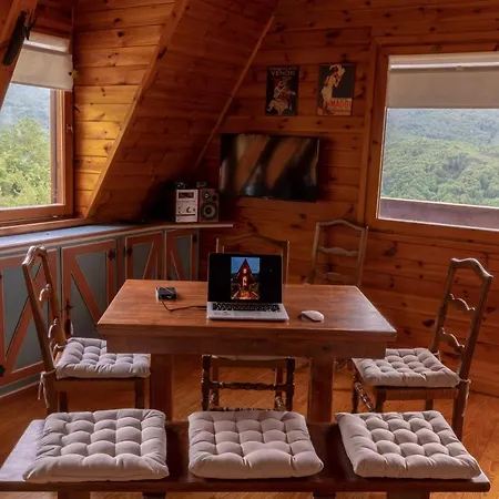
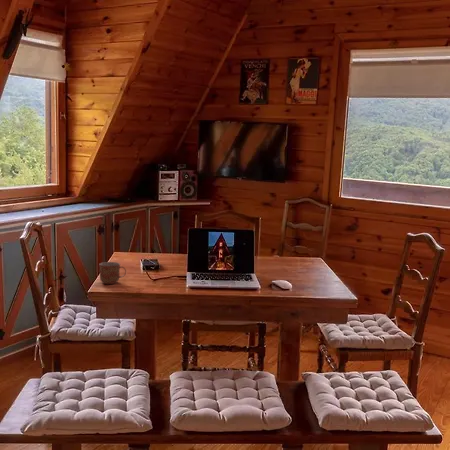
+ mug (112, 273)
